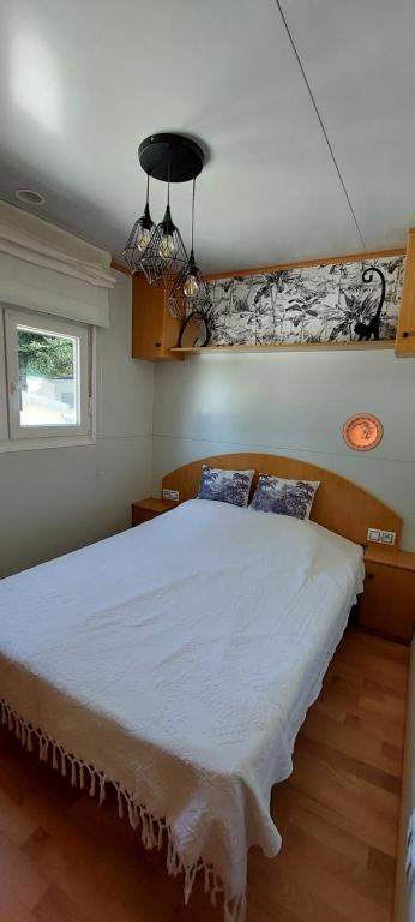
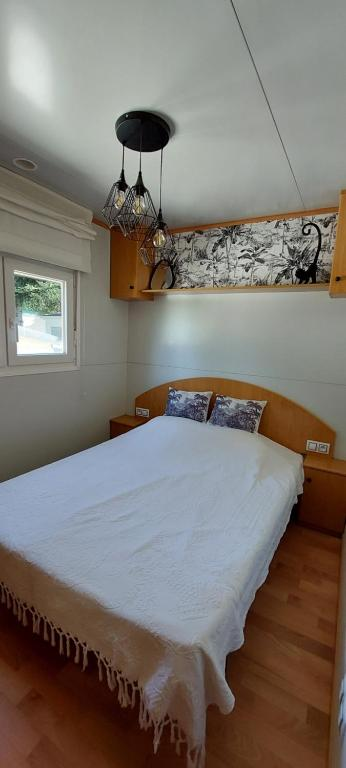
- decorative plate (362, 432)
